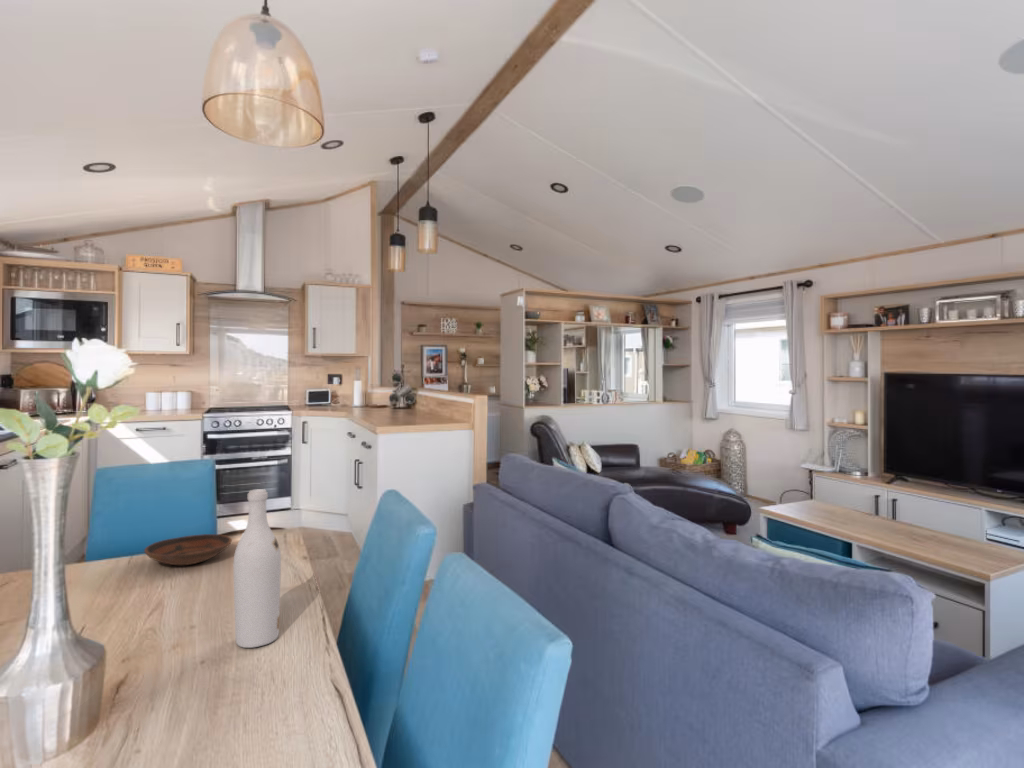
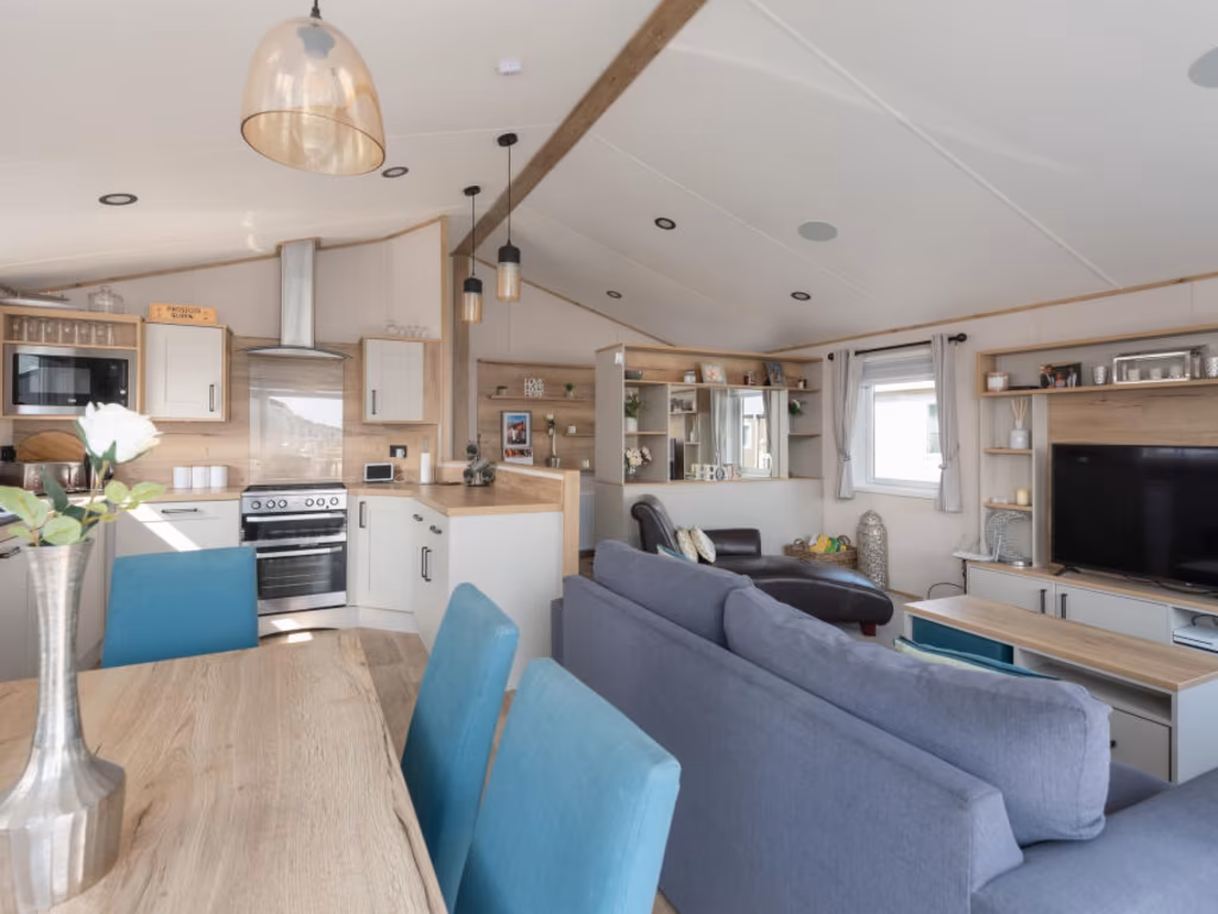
- bowl (189, 551)
- wine bottle (257, 564)
